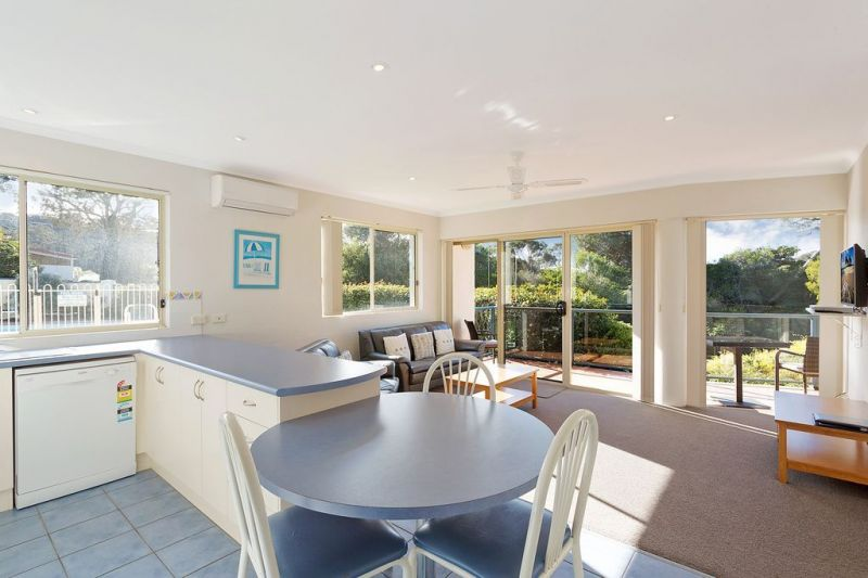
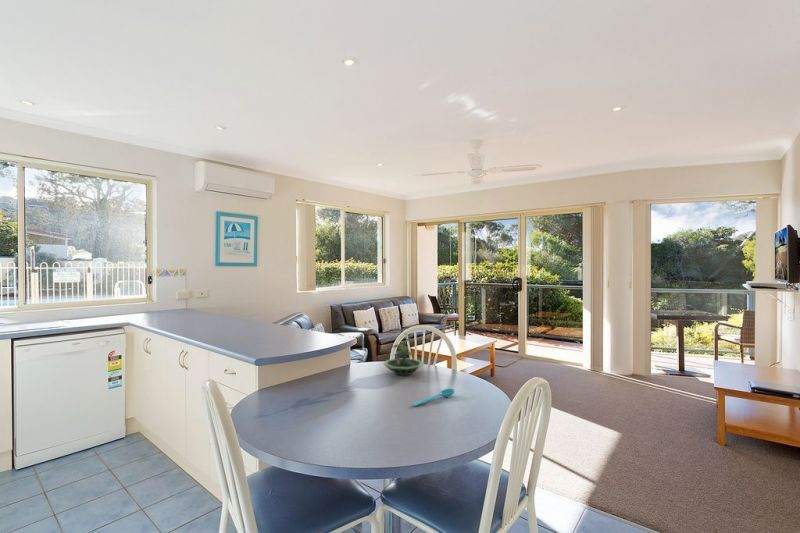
+ terrarium (404, 341)
+ spoon (434, 396)
